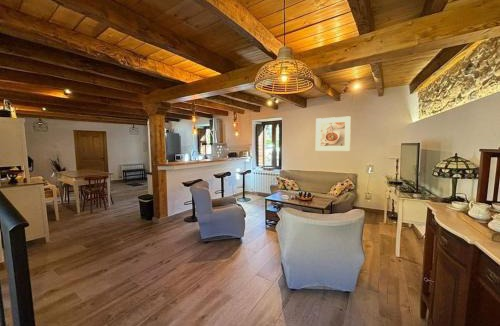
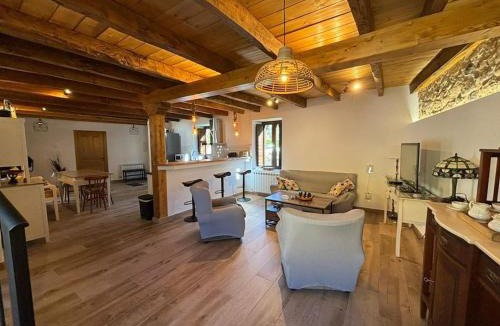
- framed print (332, 134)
